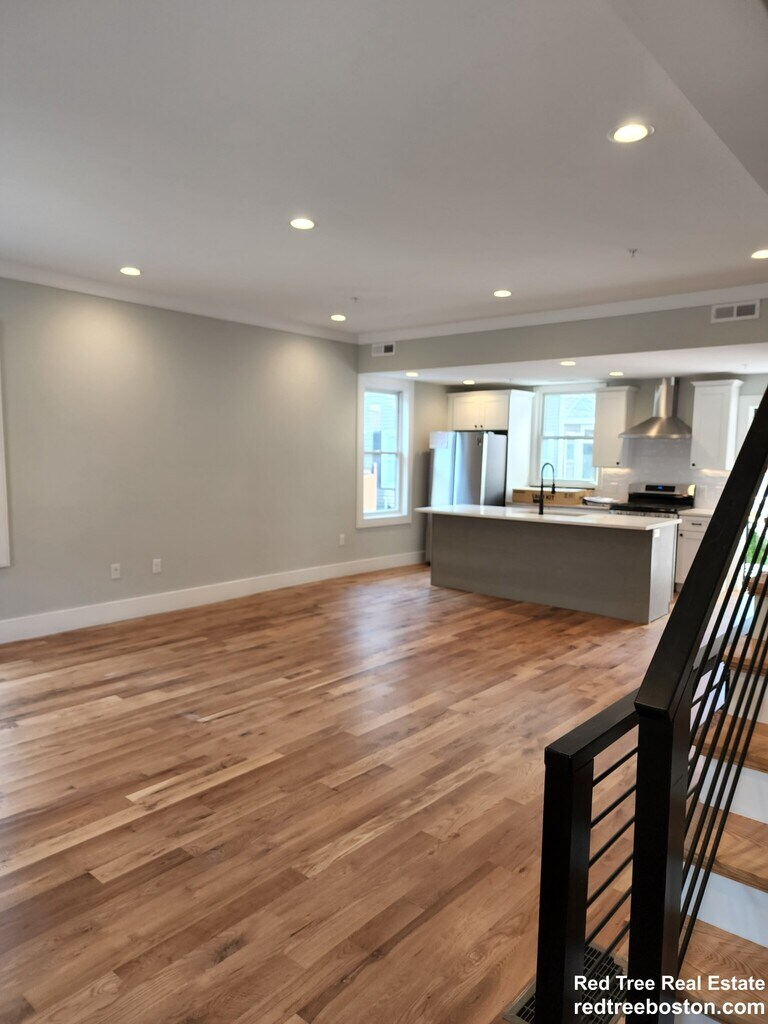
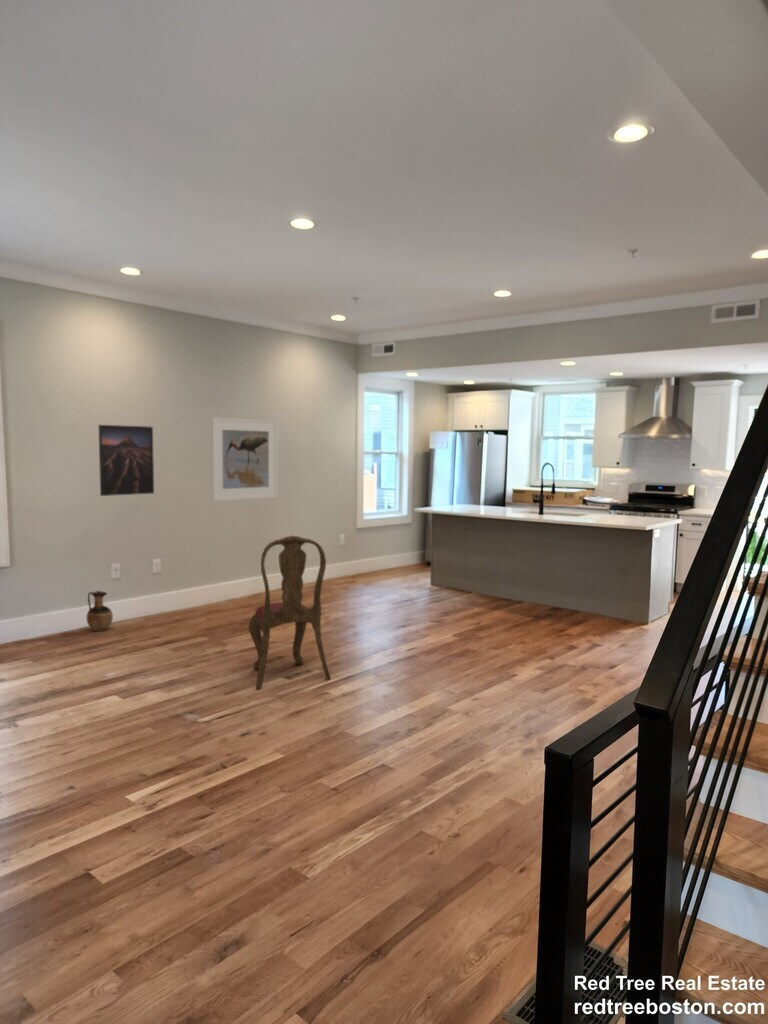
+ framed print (246, 459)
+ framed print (127, 460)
+ chair (285, 603)
+ ceramic jug (99, 610)
